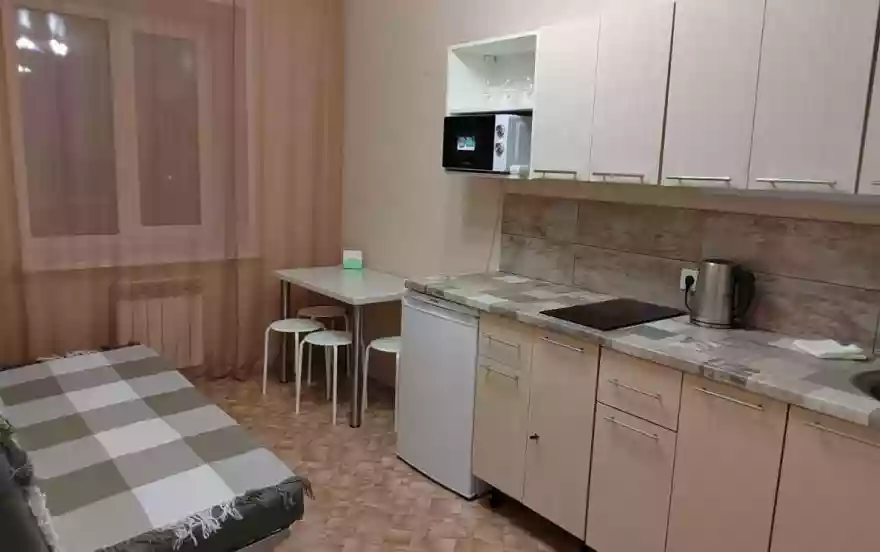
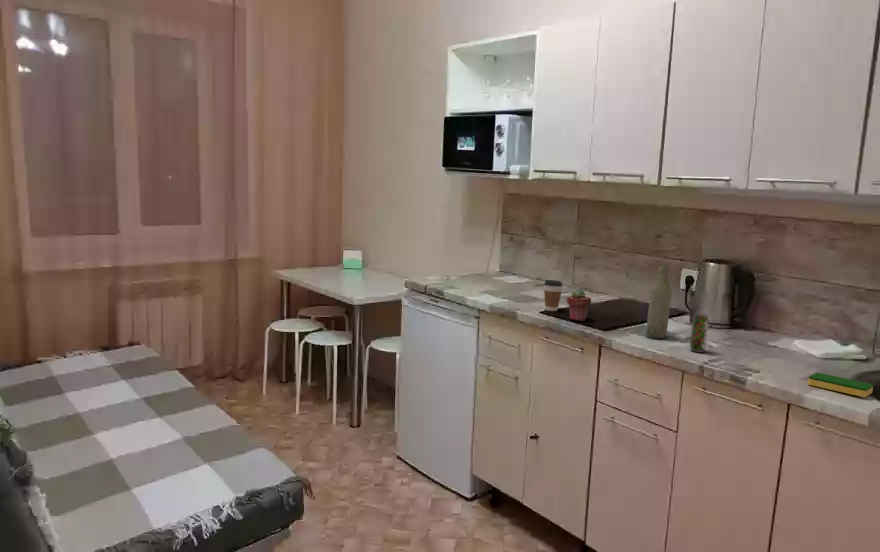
+ bottle (659, 301)
+ potted succulent (578, 303)
+ beverage can (699, 332)
+ dish sponge (840, 384)
+ coffee cup (552, 295)
